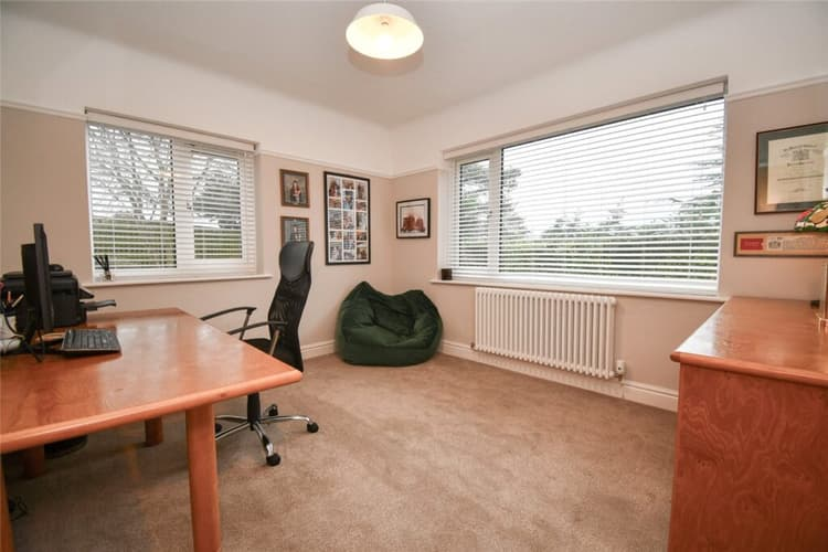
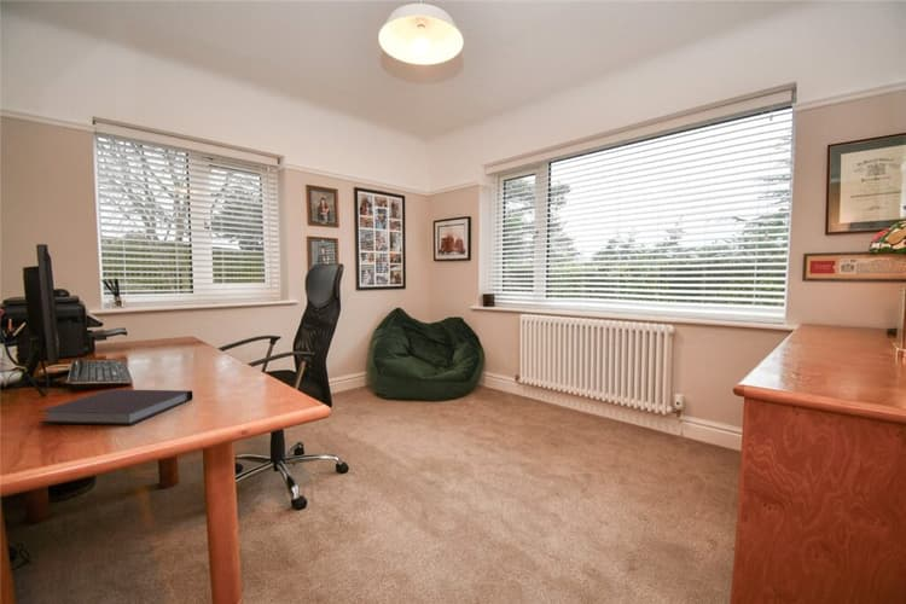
+ notebook (122, 405)
